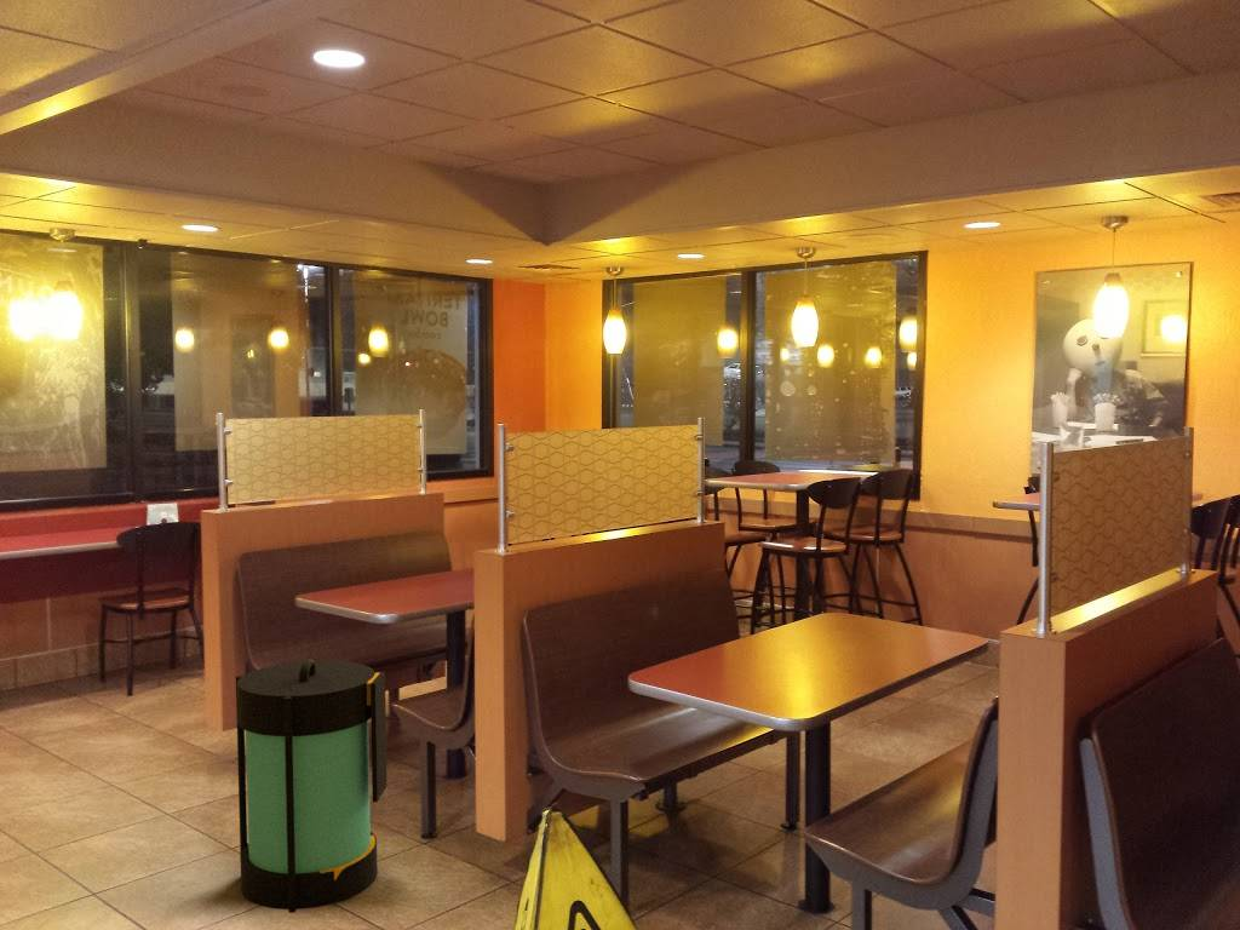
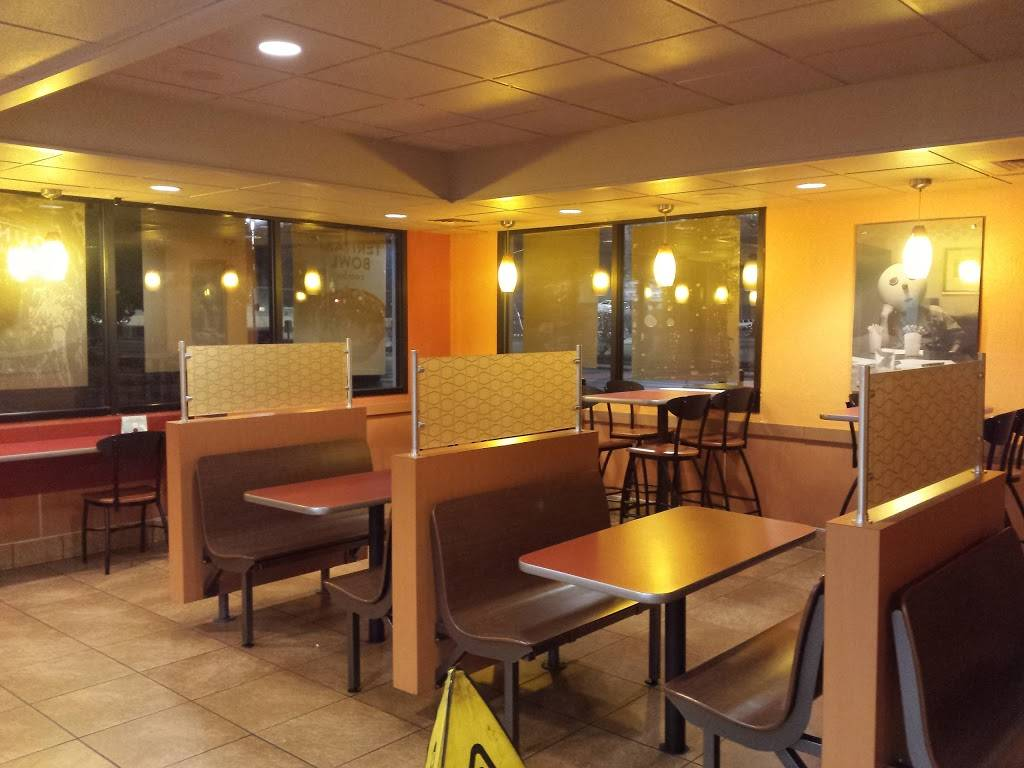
- lantern (309, 769)
